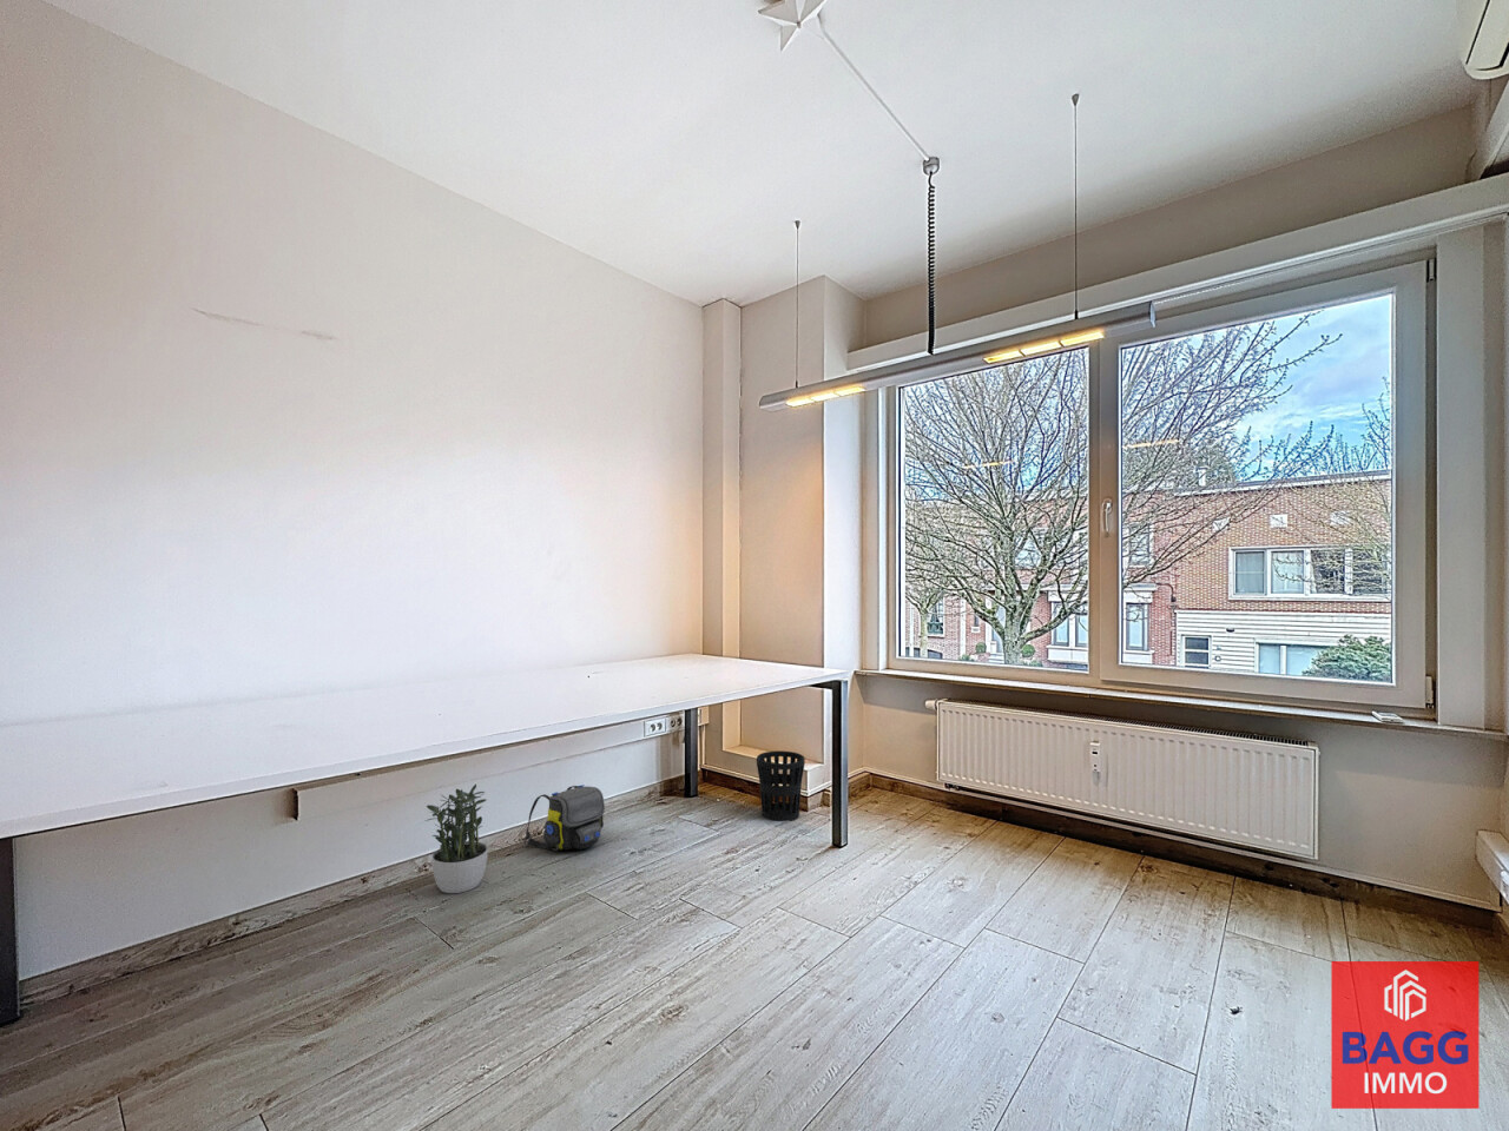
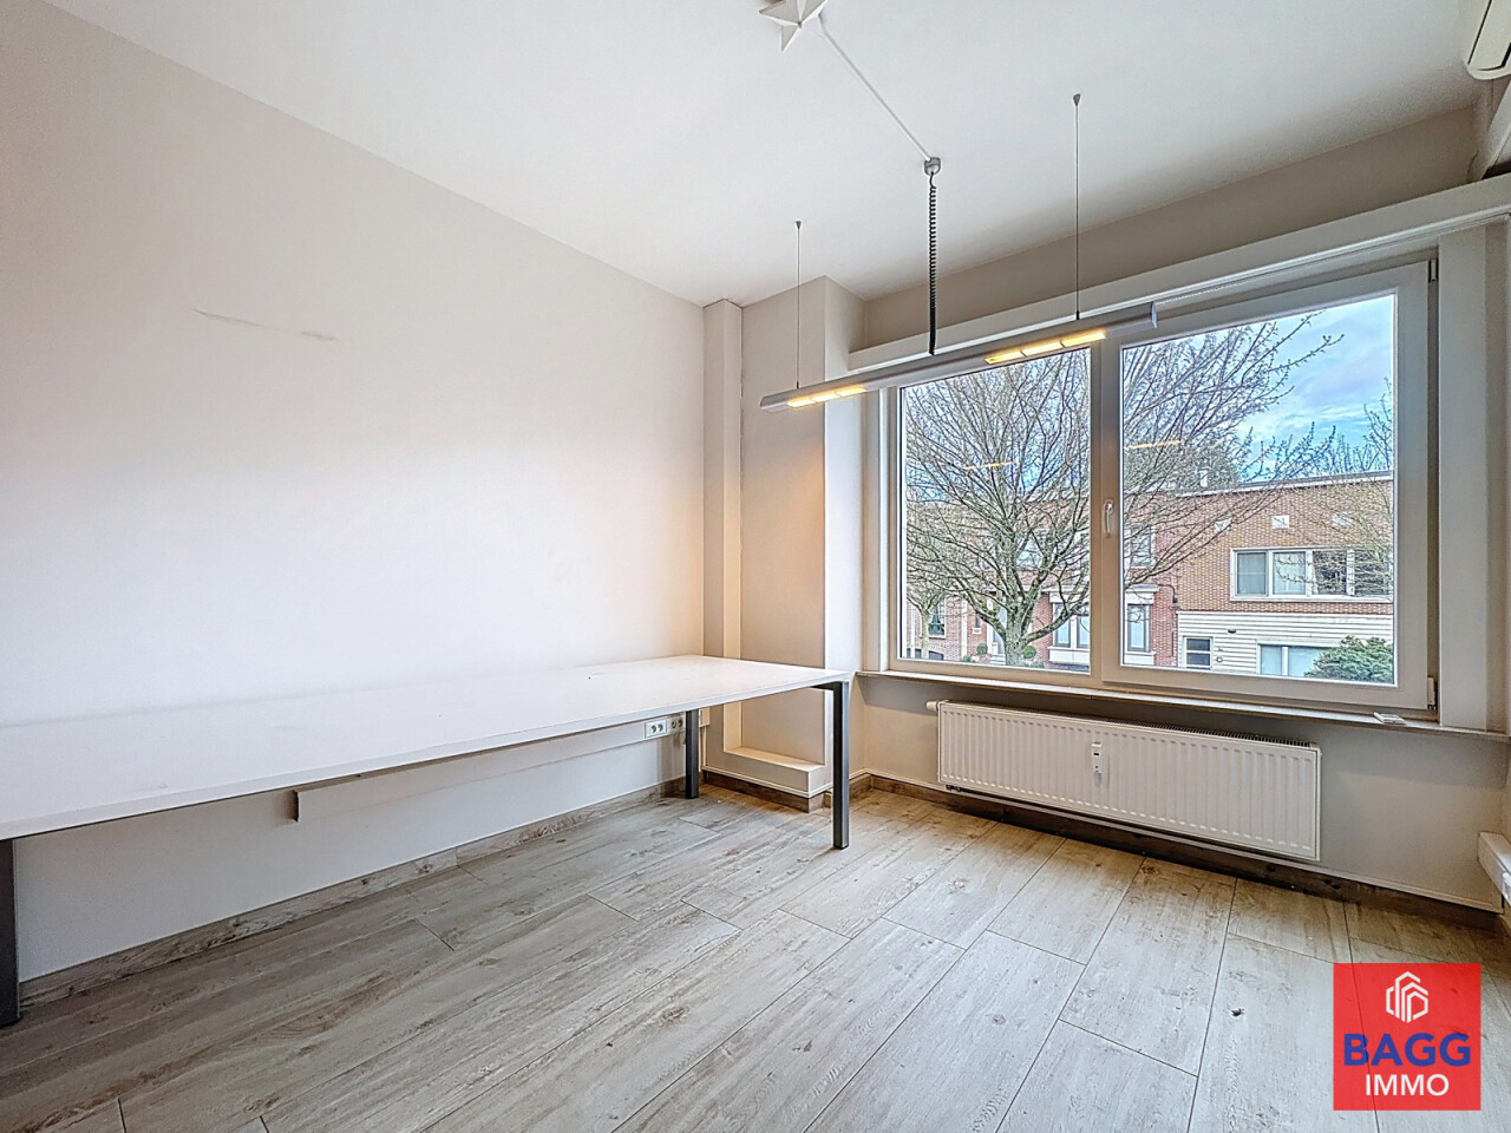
- wastebasket (781, 785)
- shoulder bag (569, 814)
- potted plant (455, 835)
